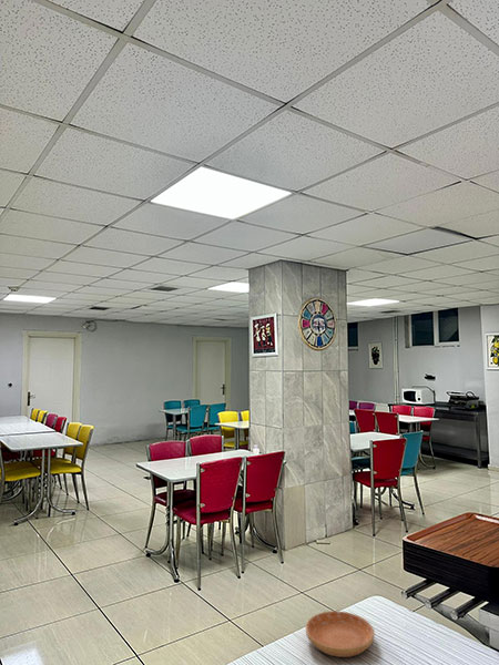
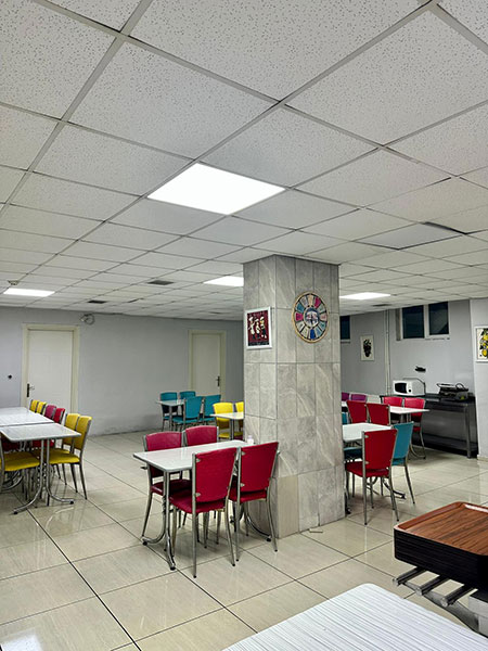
- saucer (339, 634)
